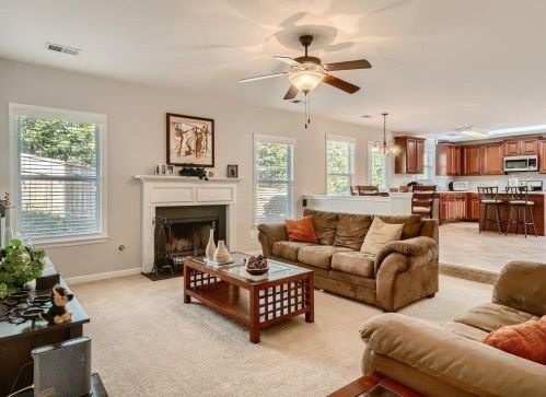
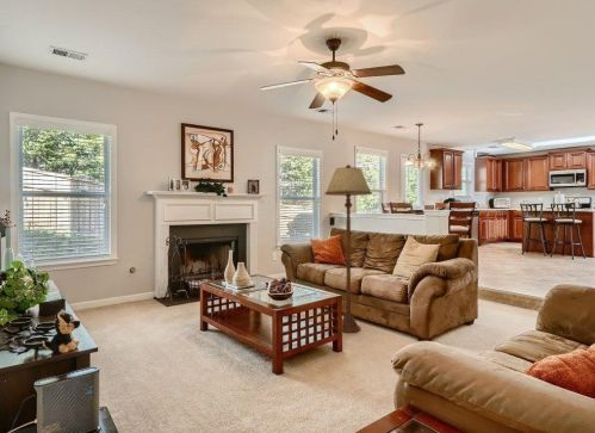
+ floor lamp (348, 247)
